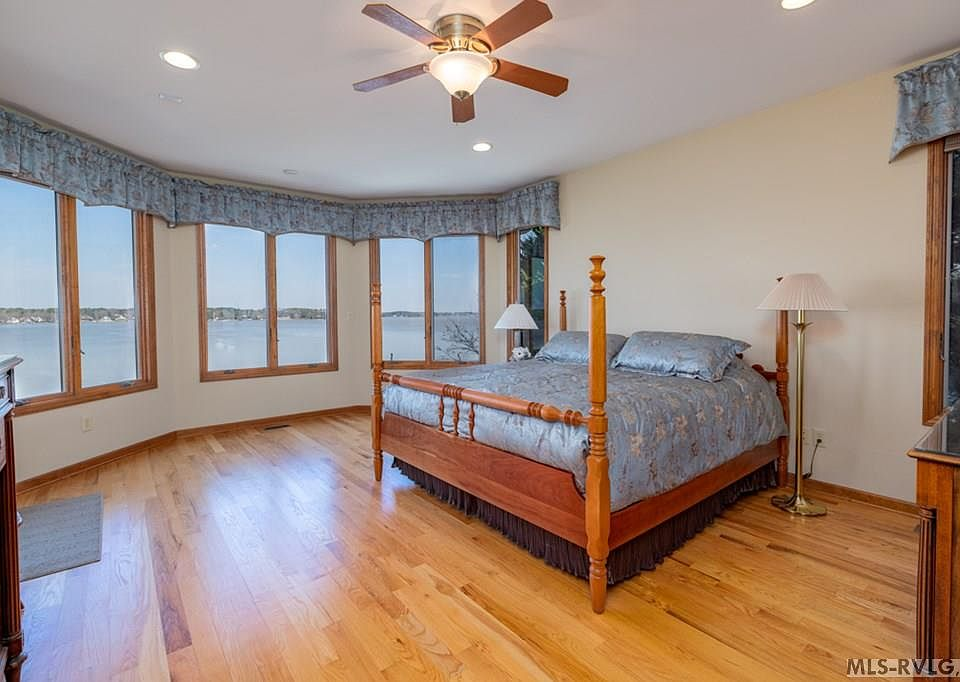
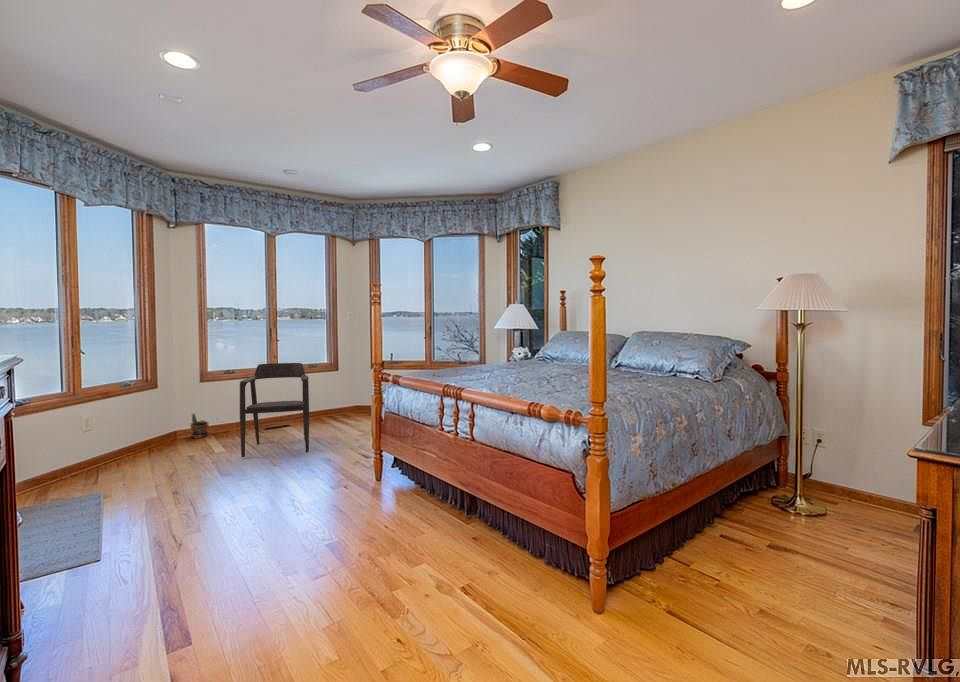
+ potted plant (199, 424)
+ armchair (278, 406)
